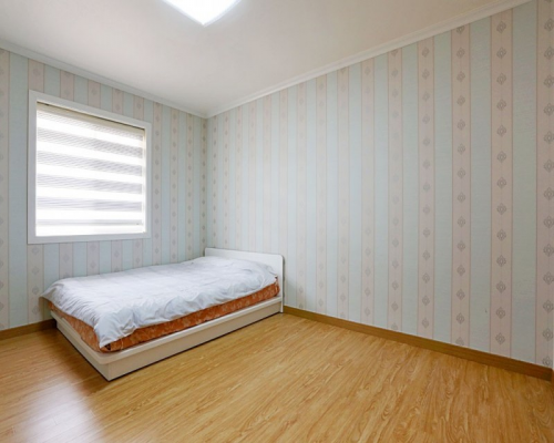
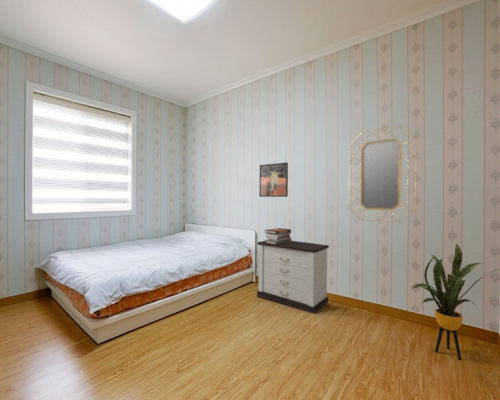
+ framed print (273, 180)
+ house plant (454, 301)
+ nightstand (291, 271)
+ home mirror (379, 175)
+ book stack (277, 235)
